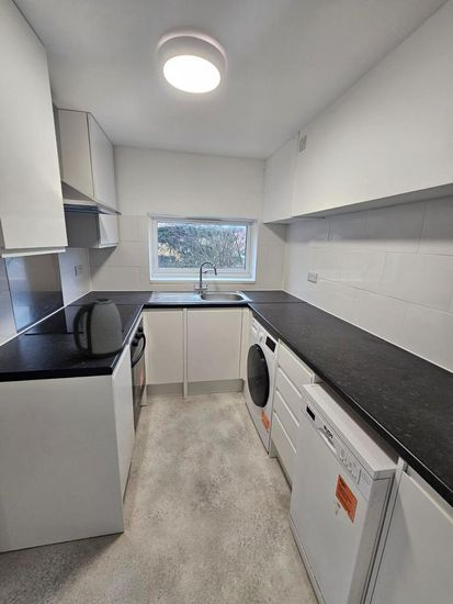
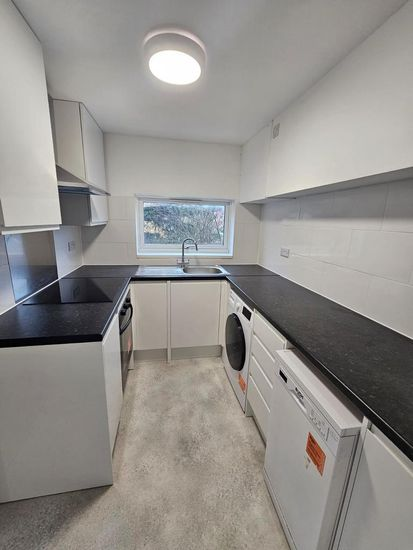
- kettle (97, 327)
